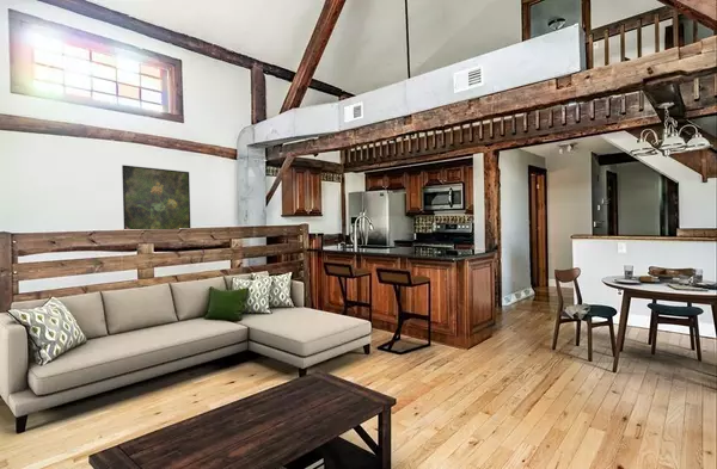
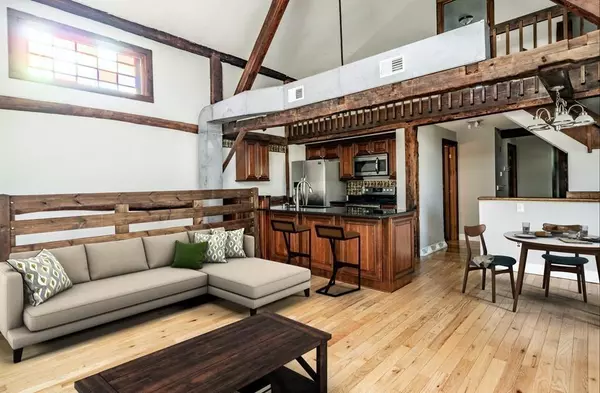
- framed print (158, 200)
